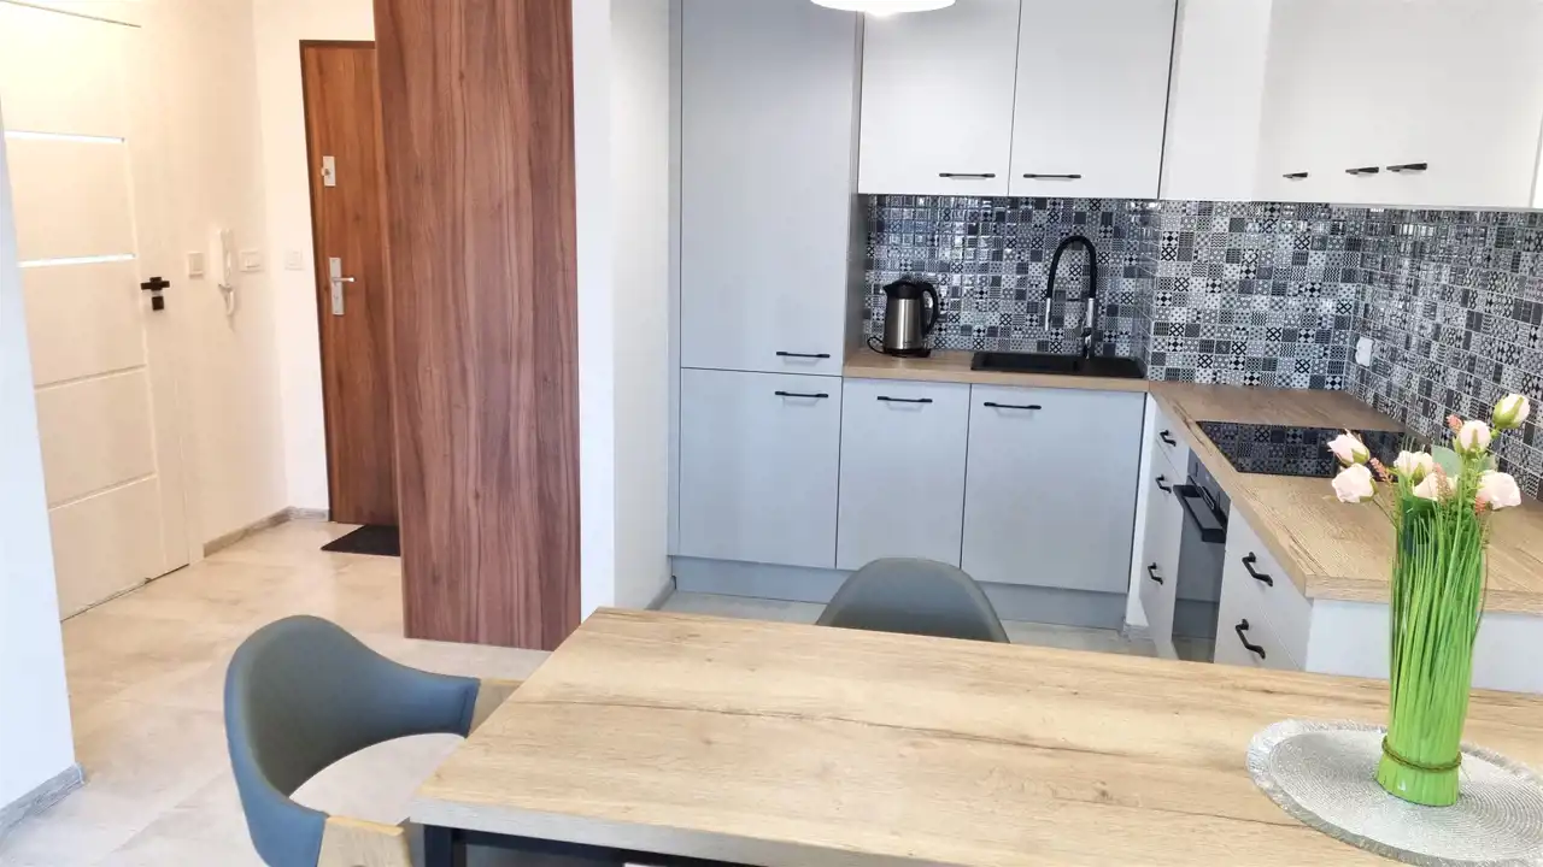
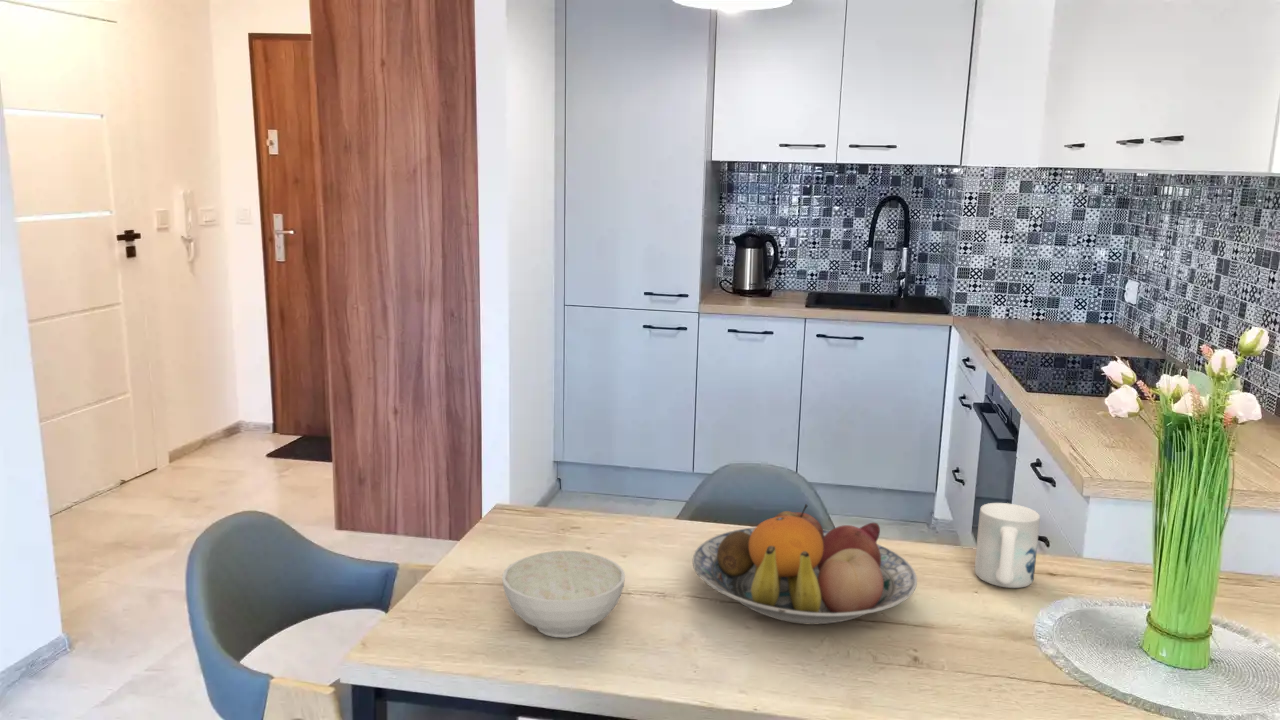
+ mug (1009, 548)
+ fruit bowl (803, 556)
+ bowl (563, 593)
